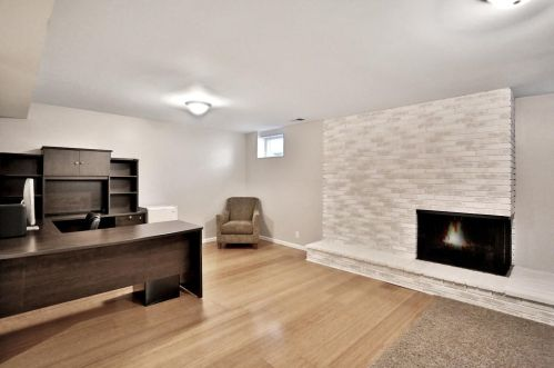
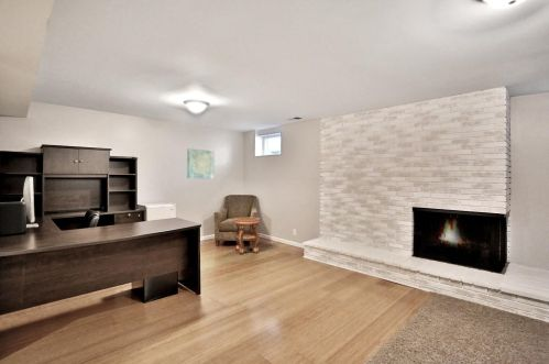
+ wall art (200, 164)
+ side table (246, 235)
